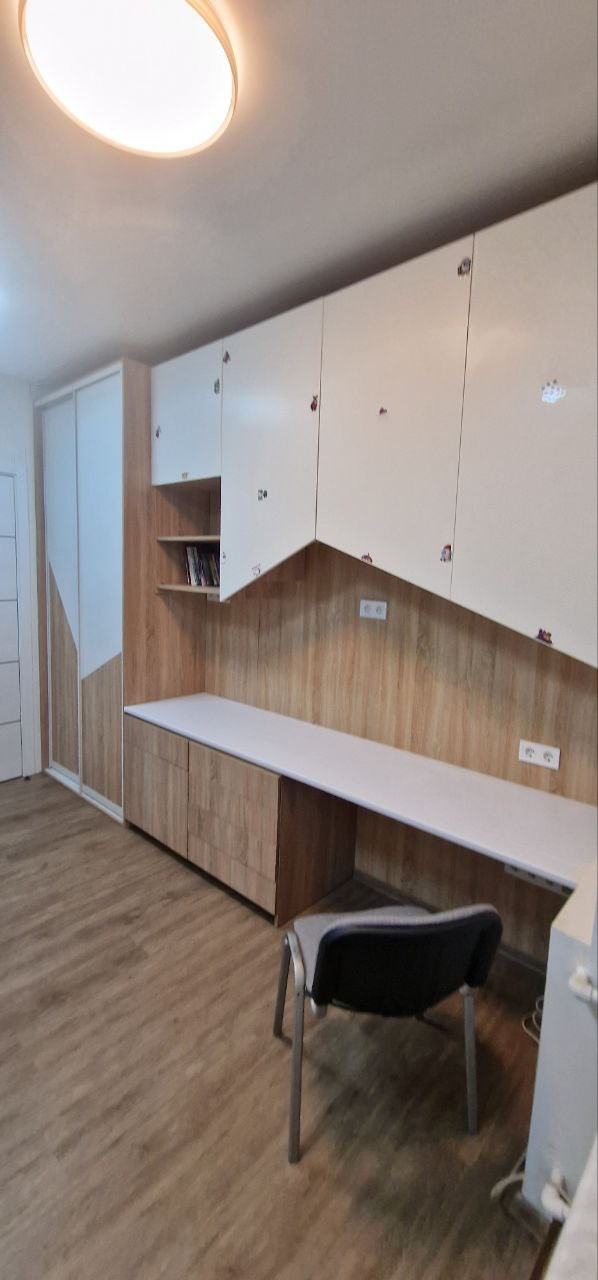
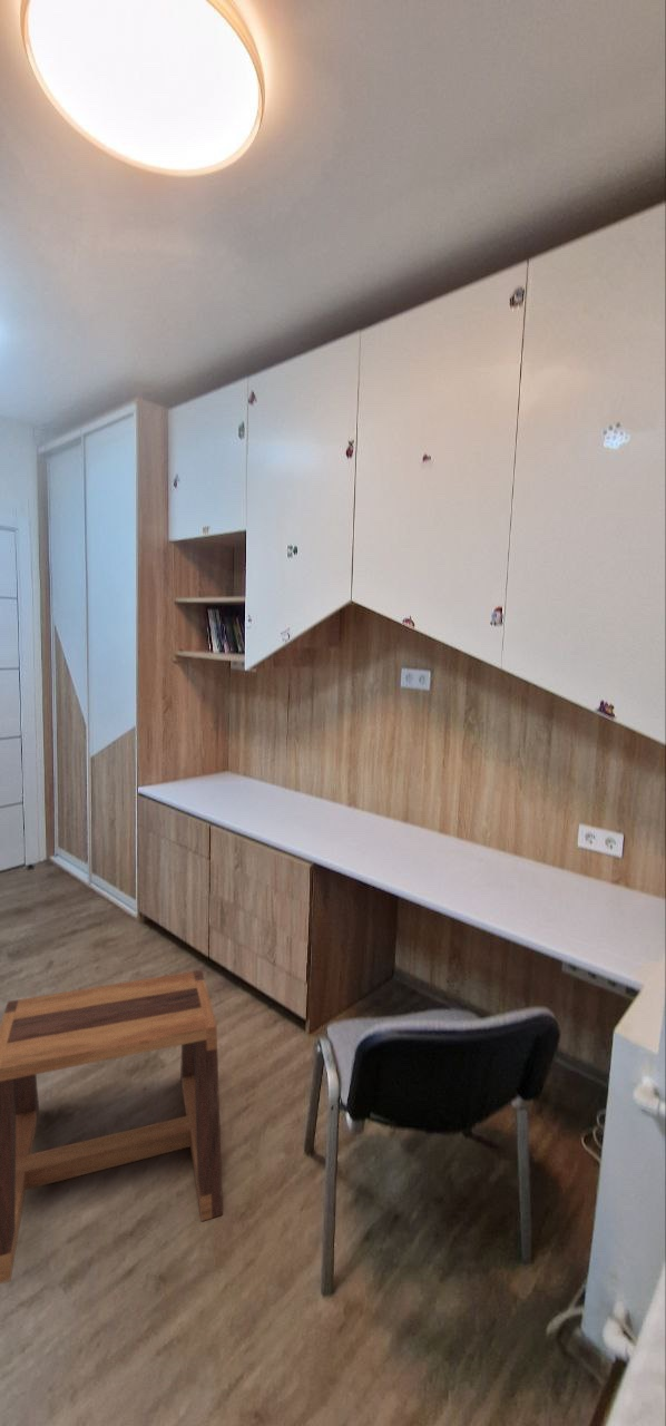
+ stool (105, 1059)
